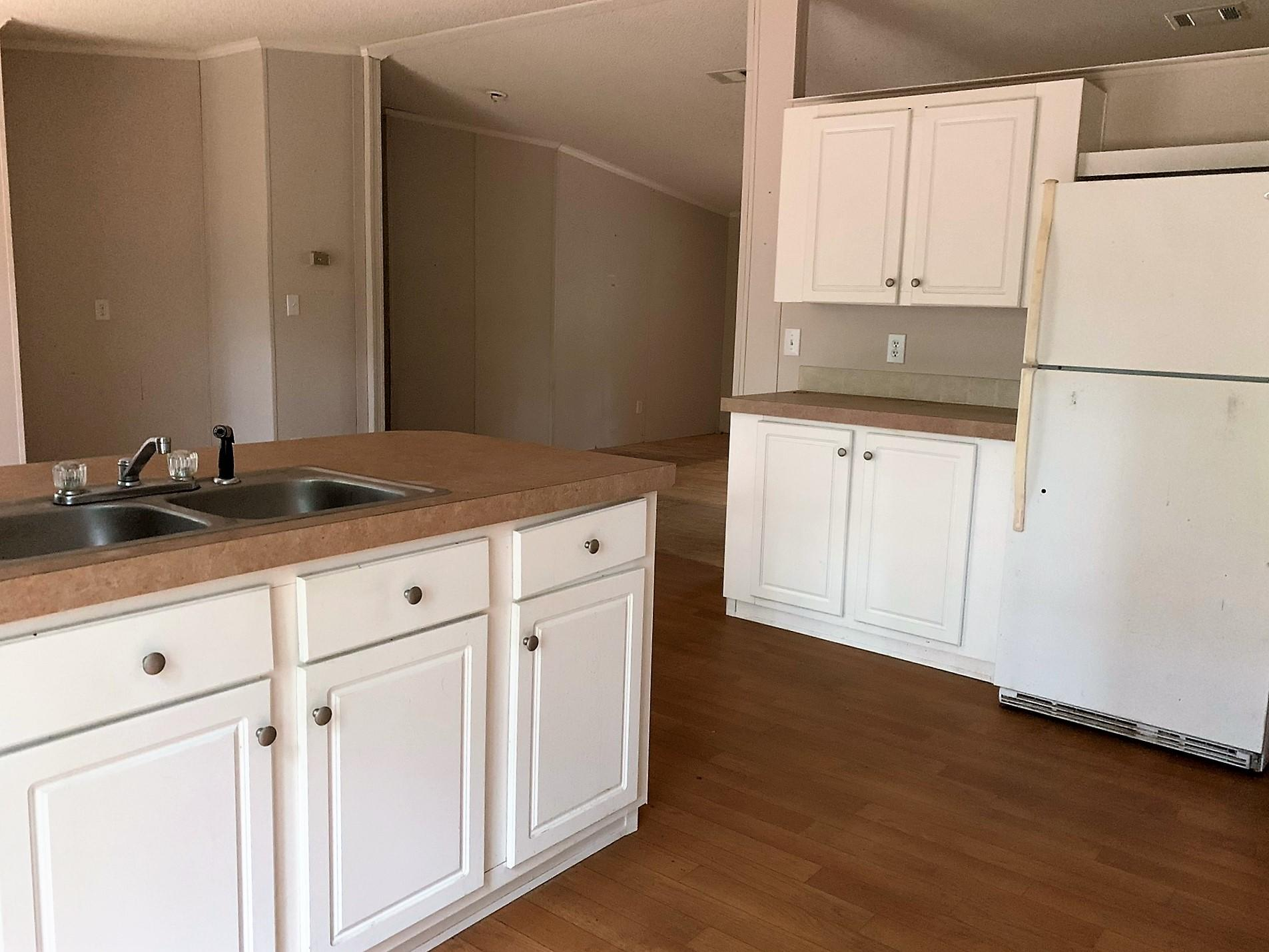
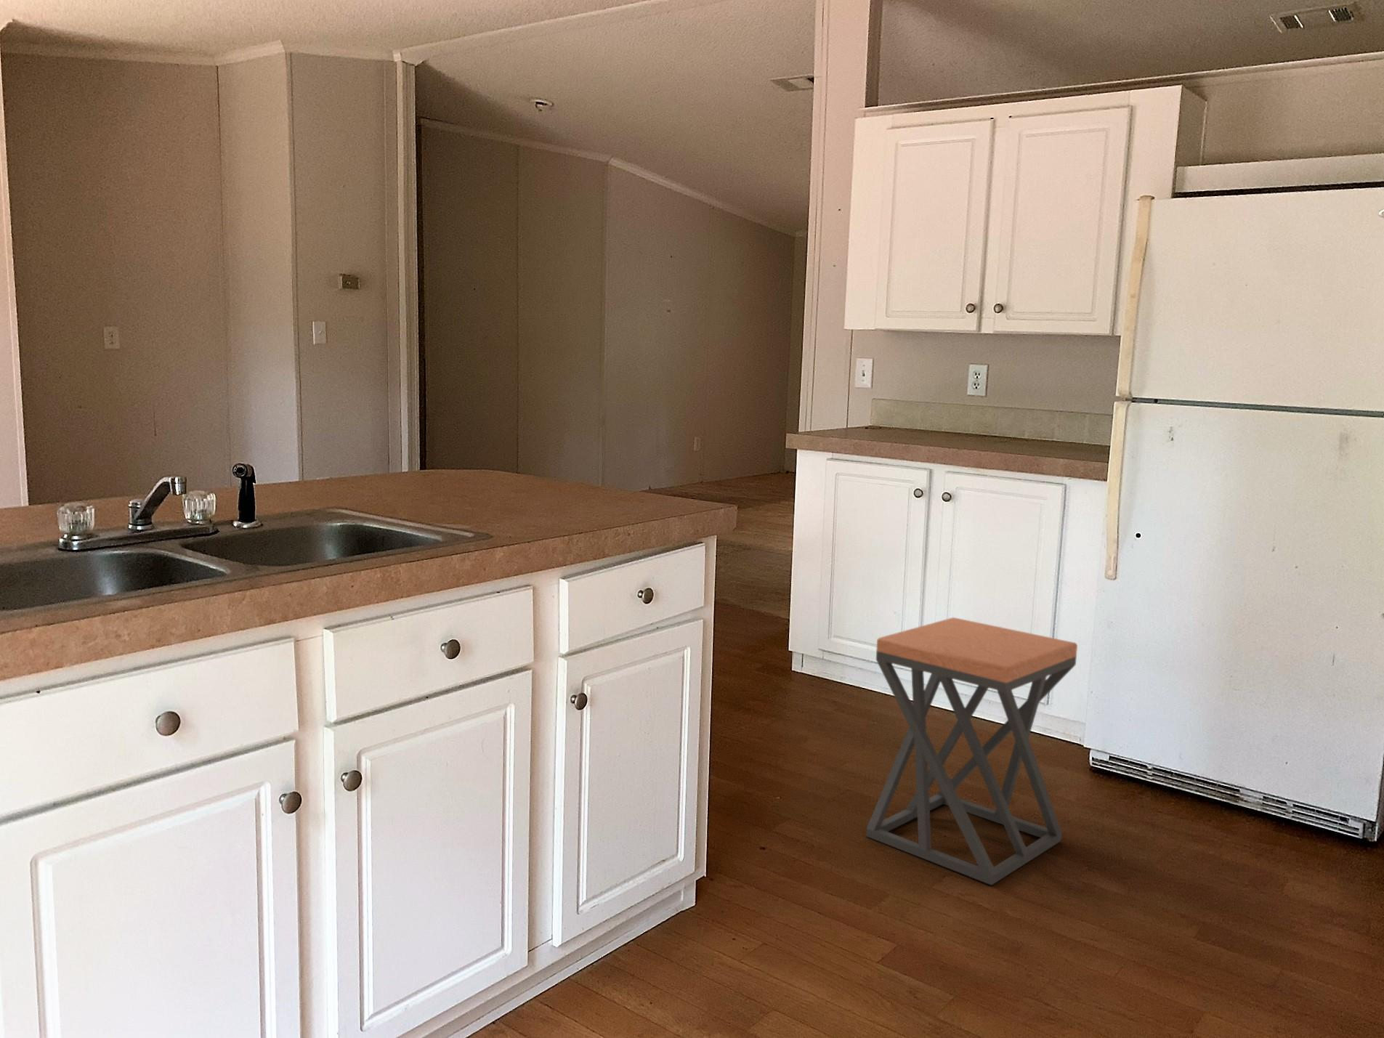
+ stool (970, 740)
